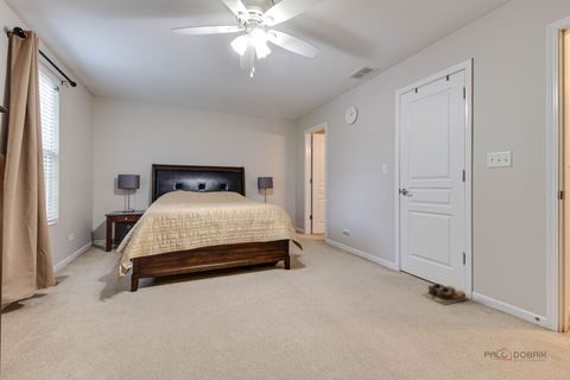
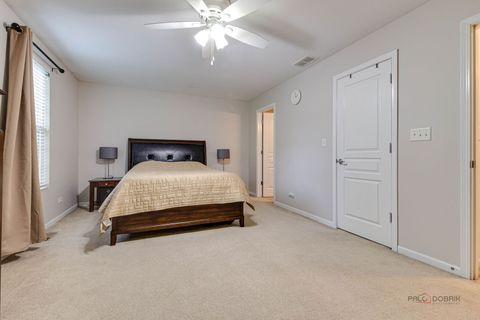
- shoes (444, 291)
